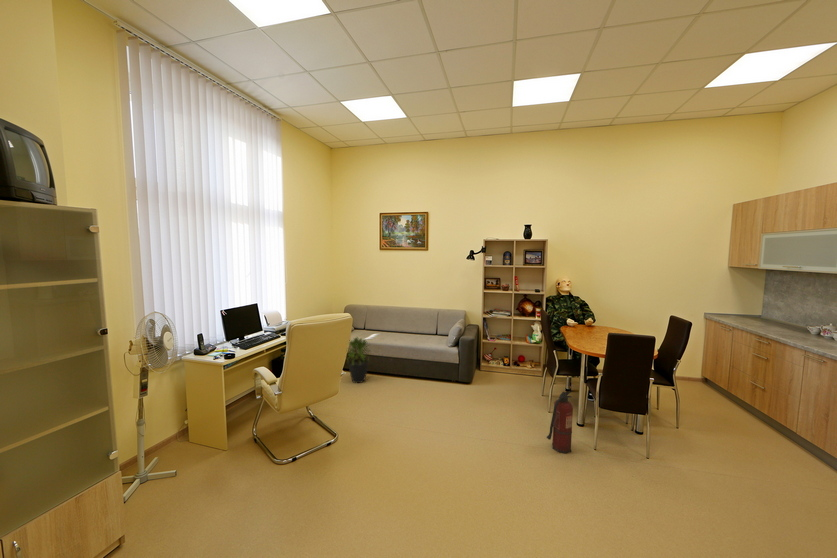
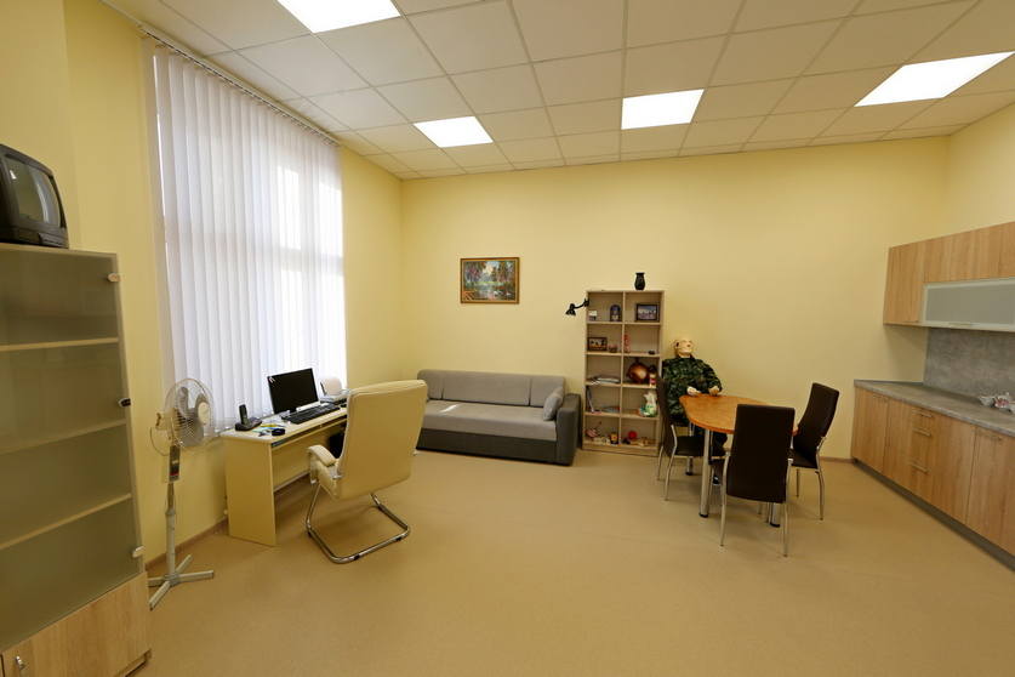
- fire extinguisher (559, 420)
- potted plant (357, 358)
